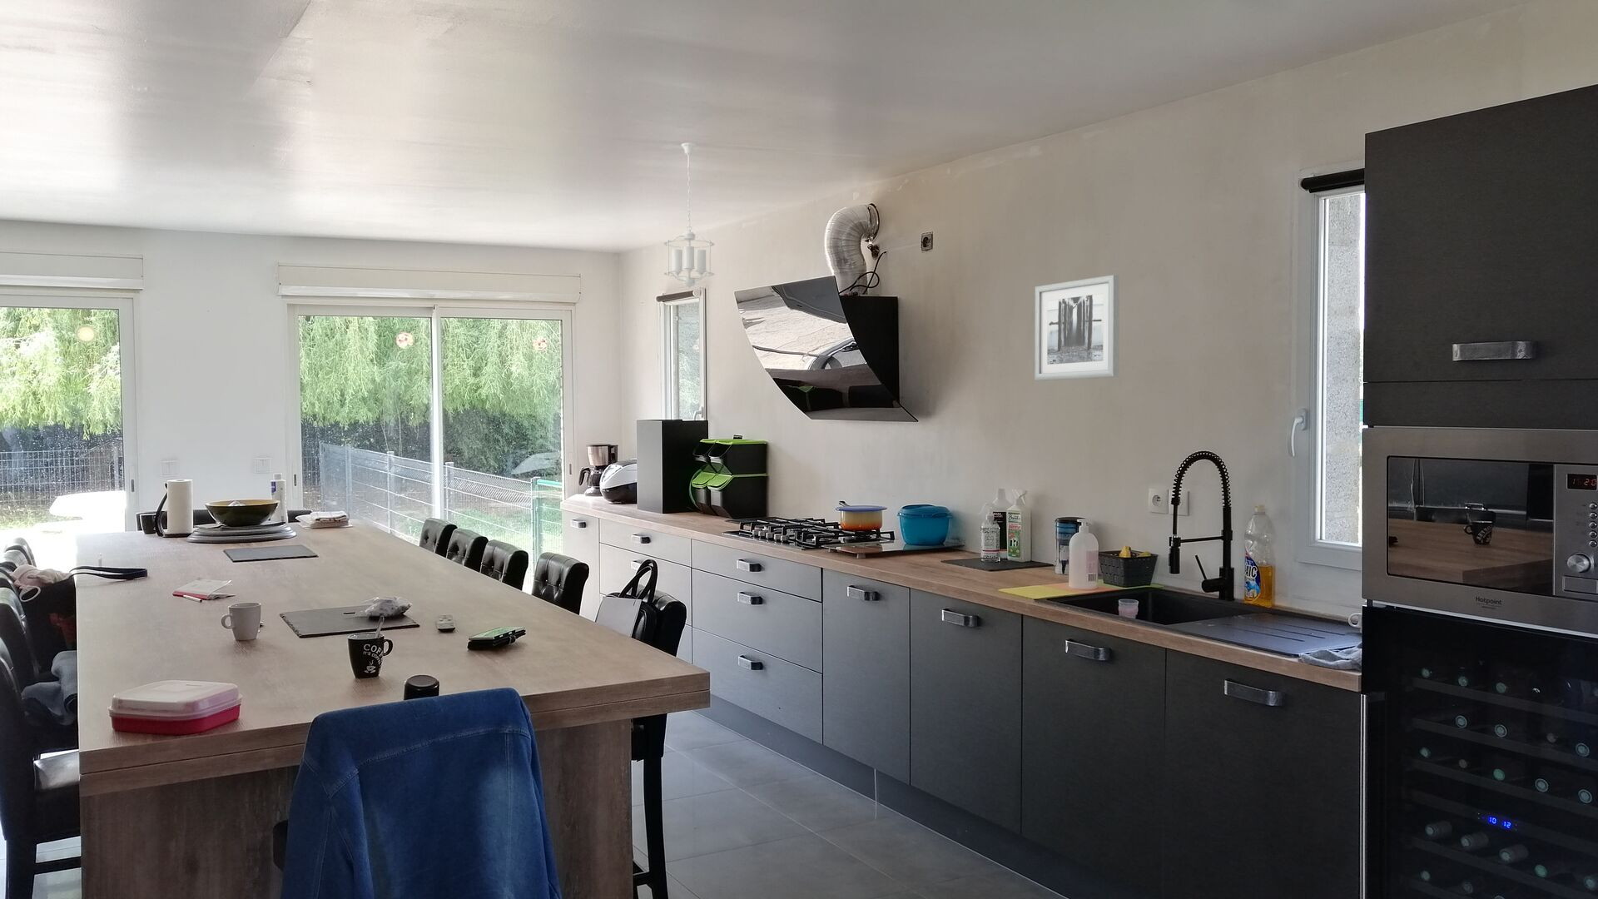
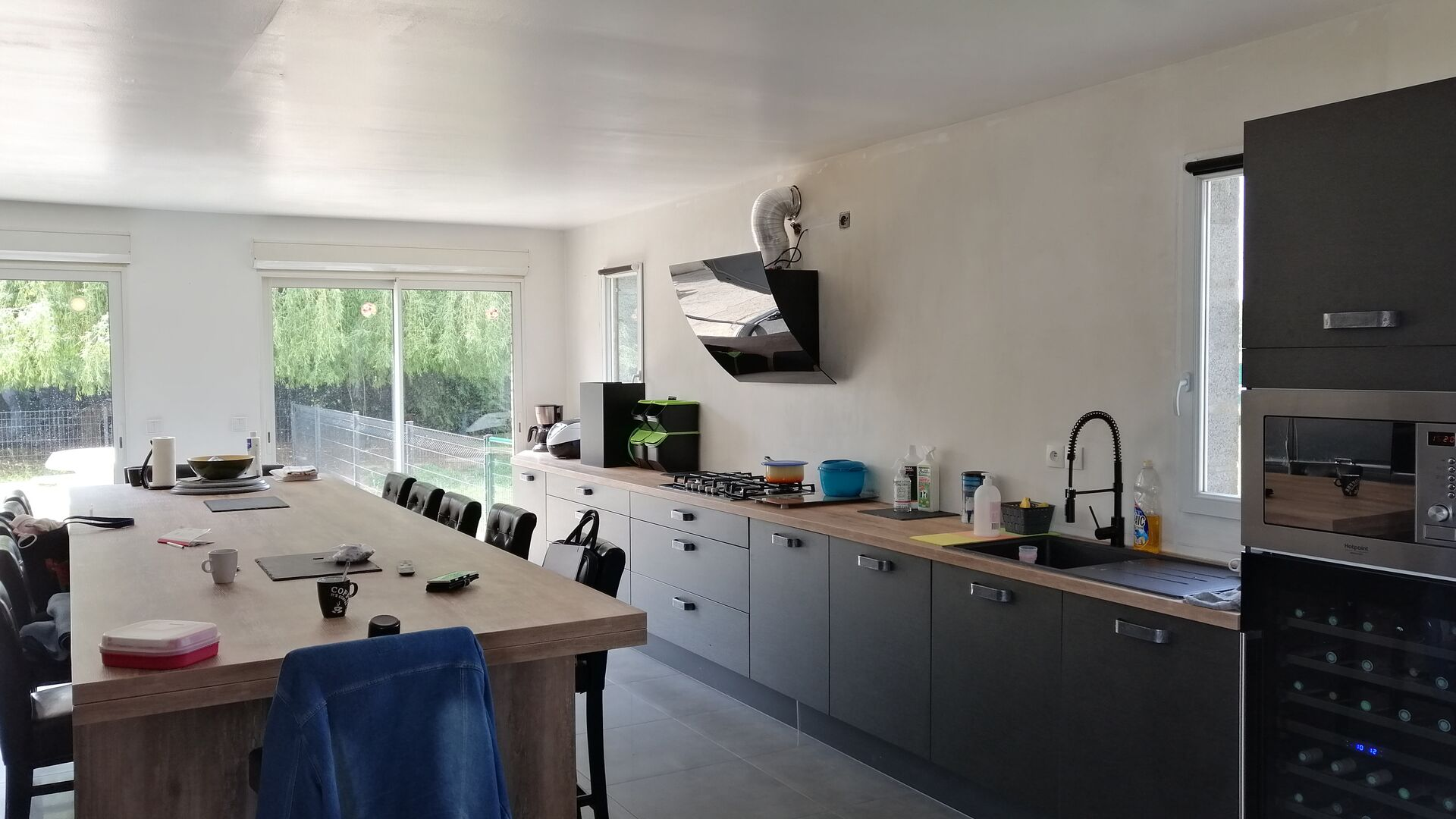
- pendant light (688, 216)
- wall art (1074, 329)
